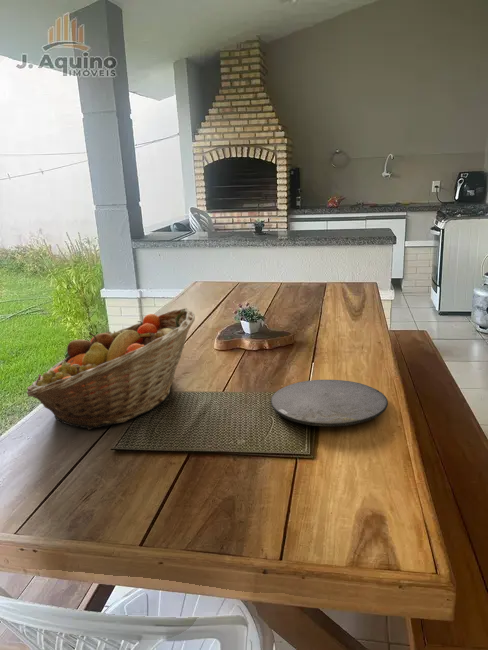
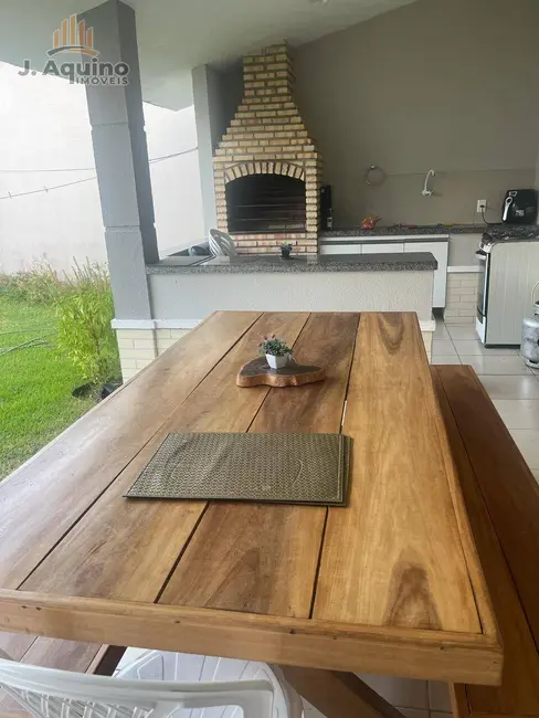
- plate (328, 400)
- fruit basket (119, 361)
